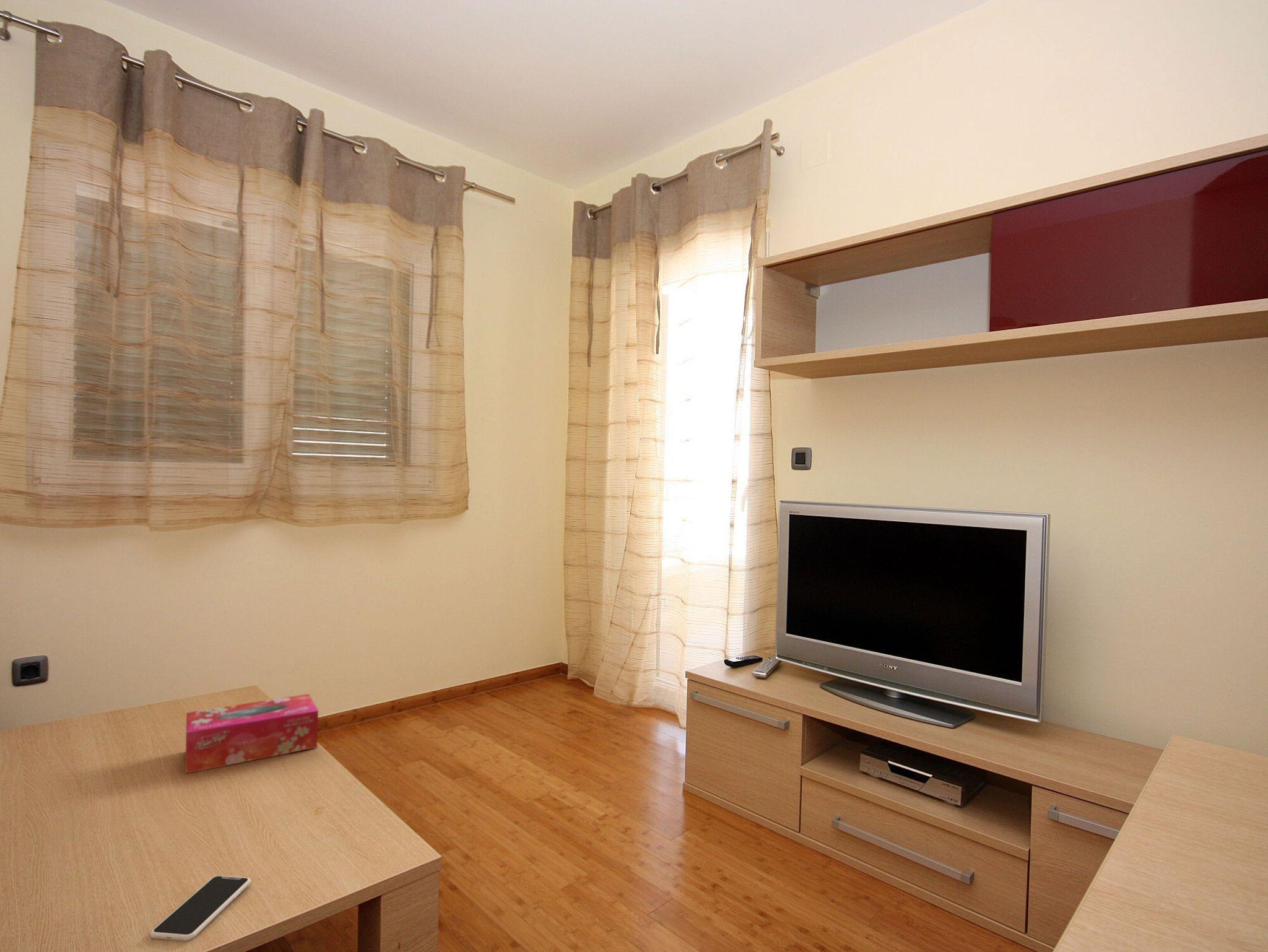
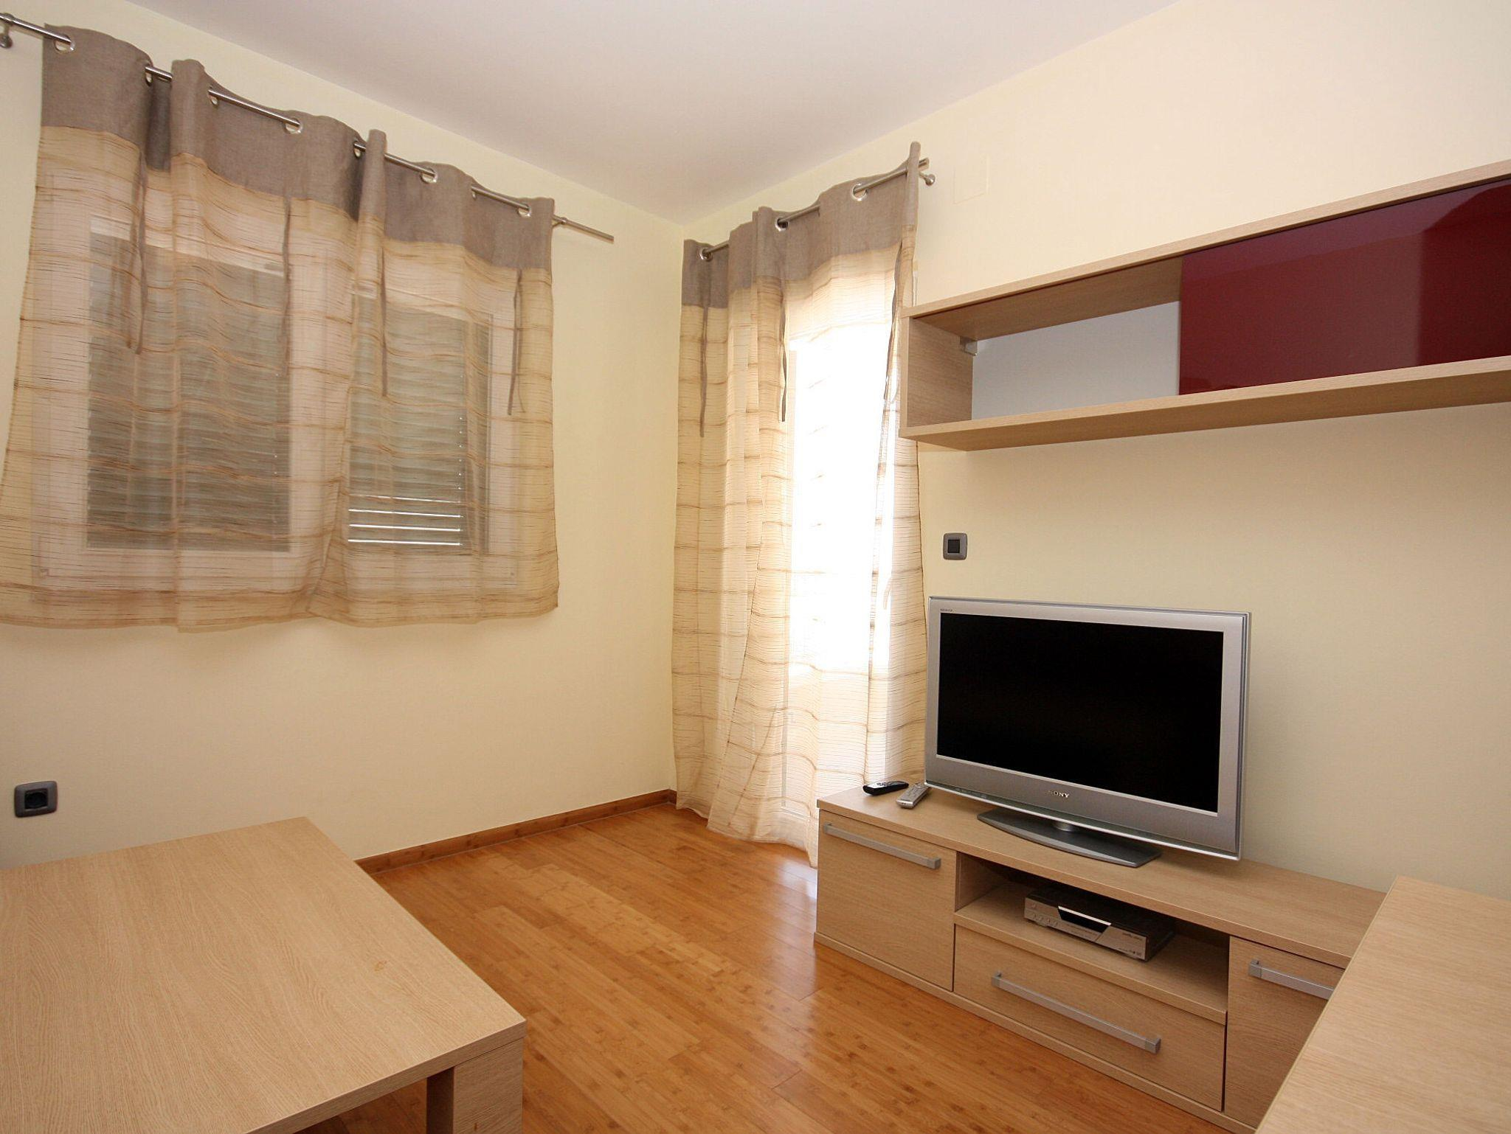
- tissue box (253, 730)
- smartphone (203, 906)
